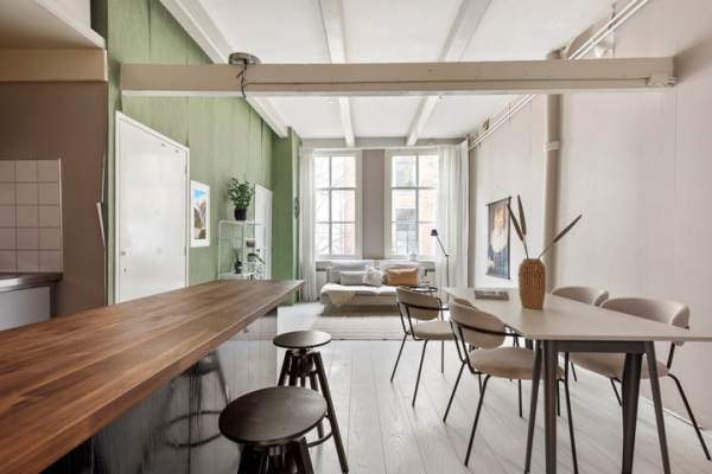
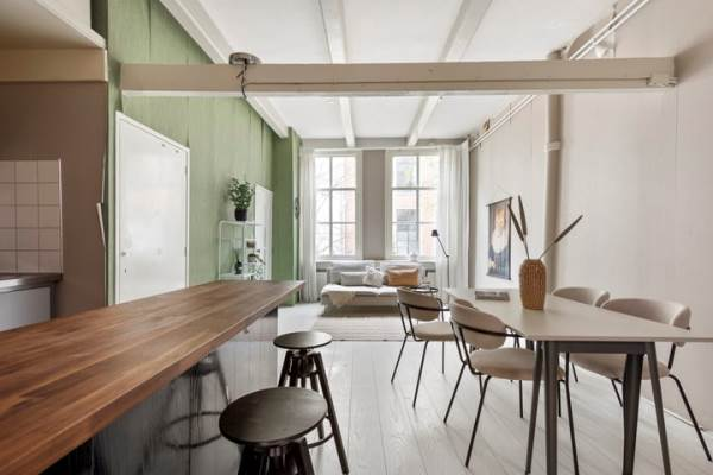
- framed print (199, 214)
